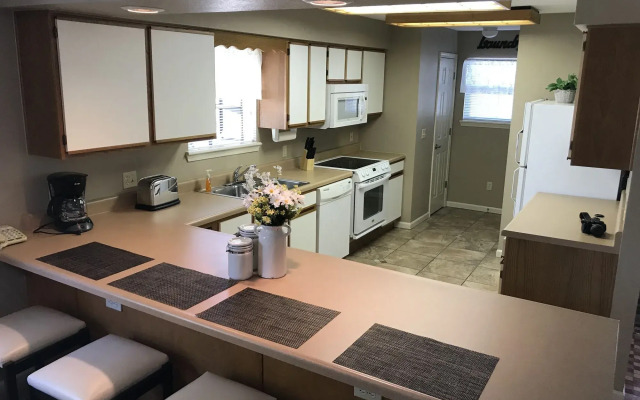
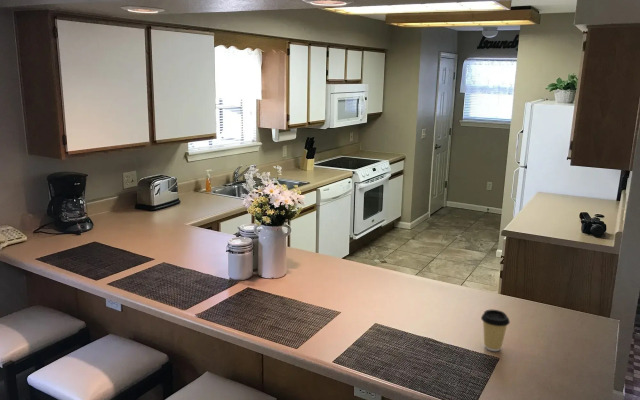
+ coffee cup (494, 331)
